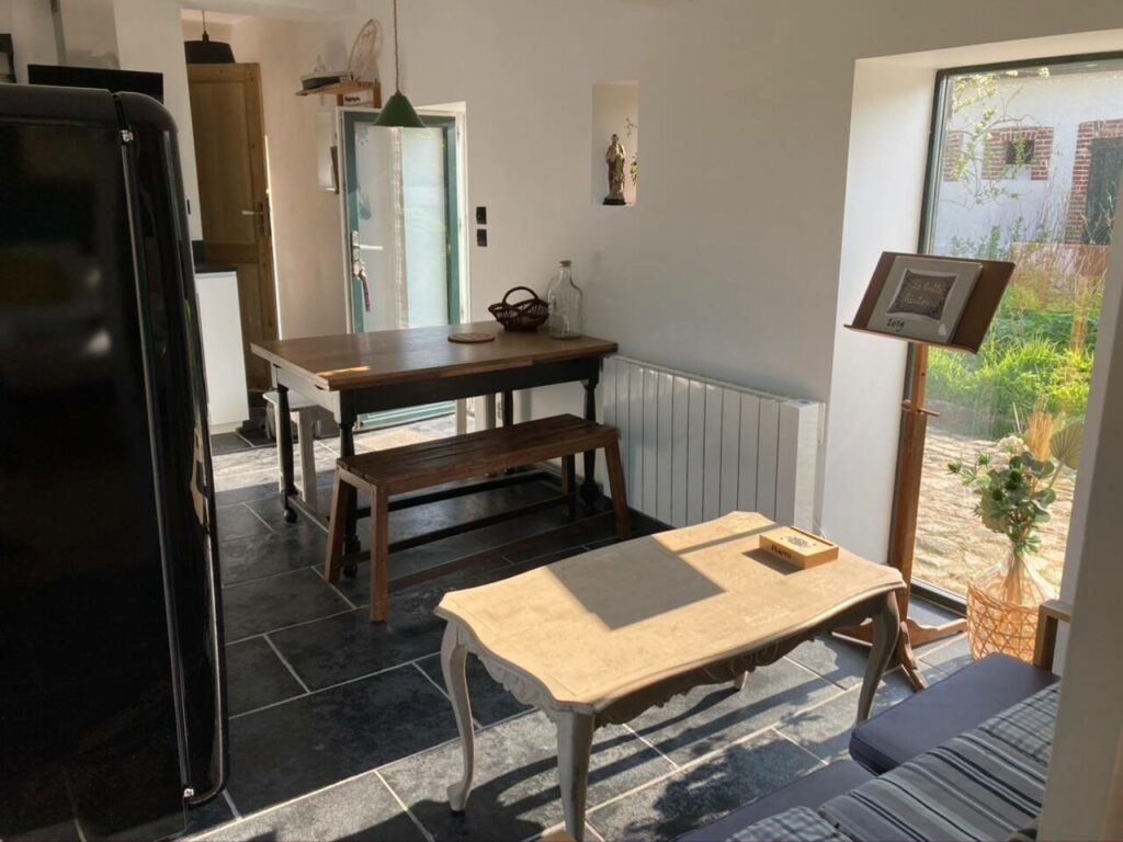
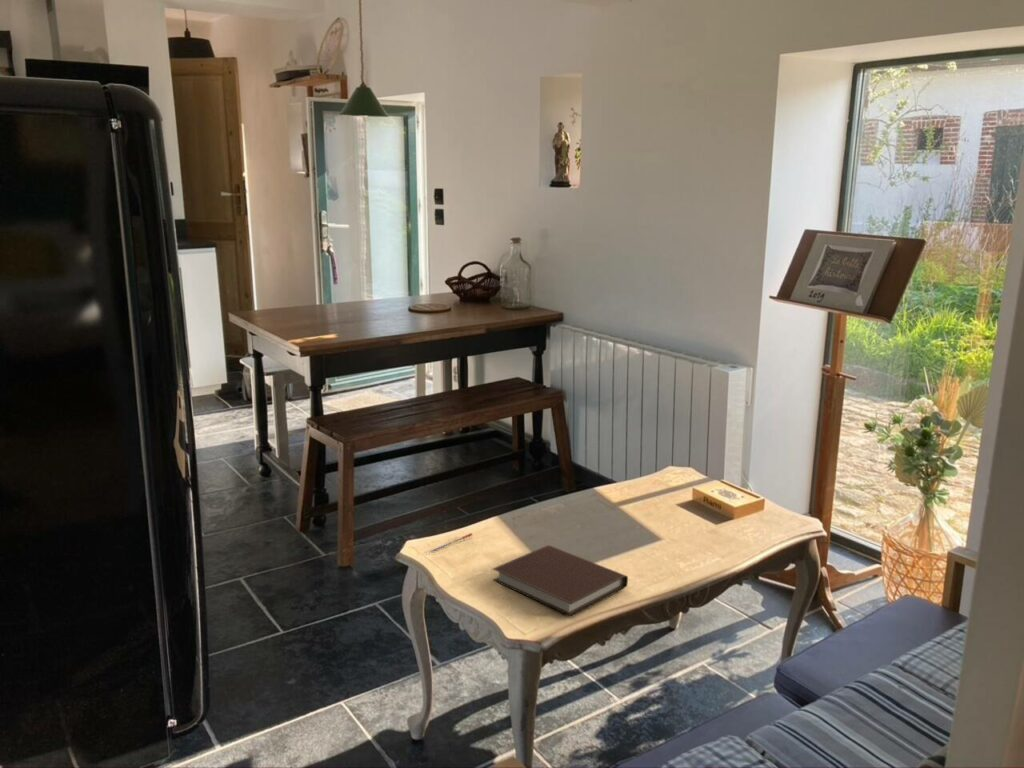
+ notebook (559, 577)
+ pen (451, 542)
